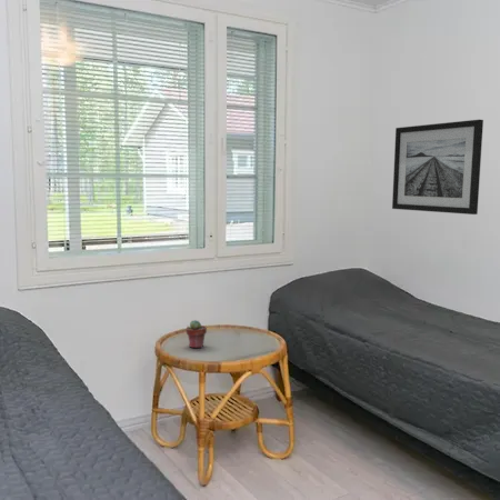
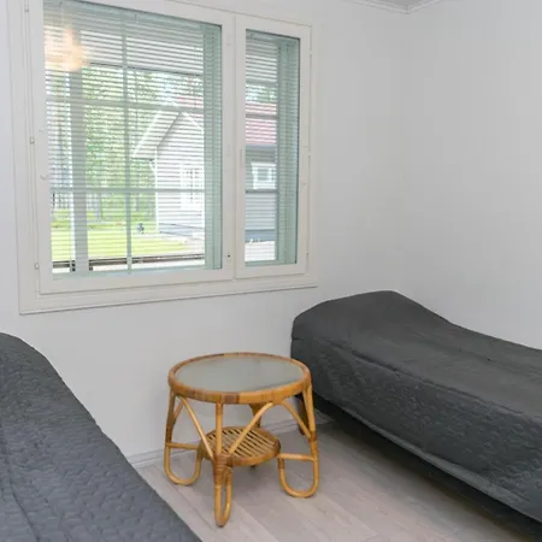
- potted succulent (196, 332)
- wall art (433, 168)
